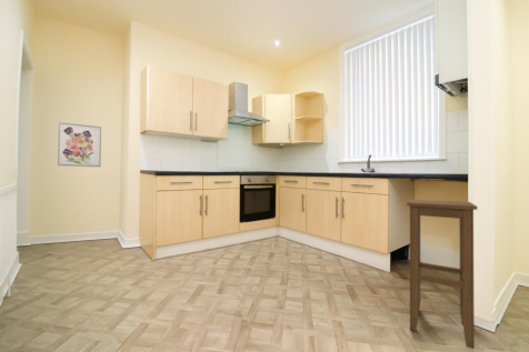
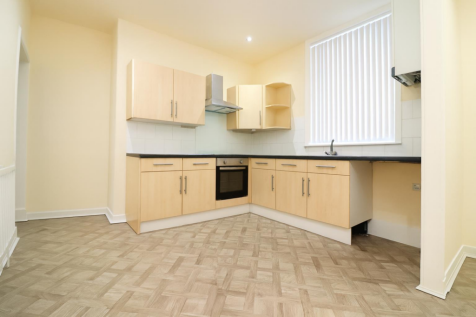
- stool (439, 265)
- wall art (80, 145)
